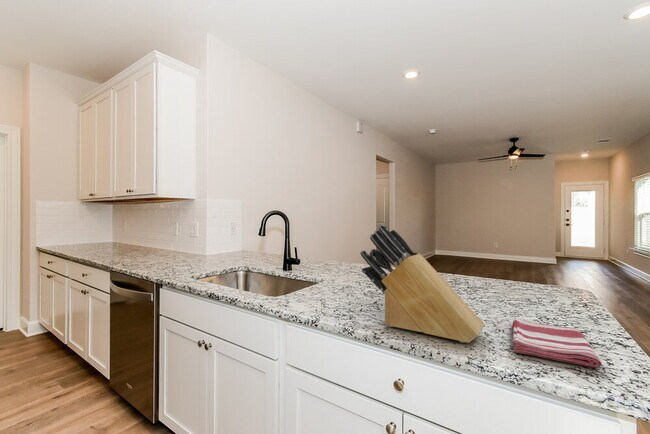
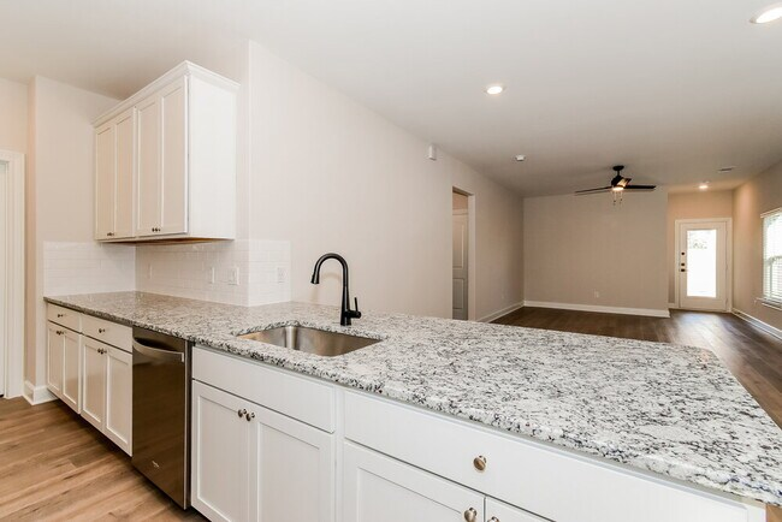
- knife block (417, 276)
- dish towel (549, 338)
